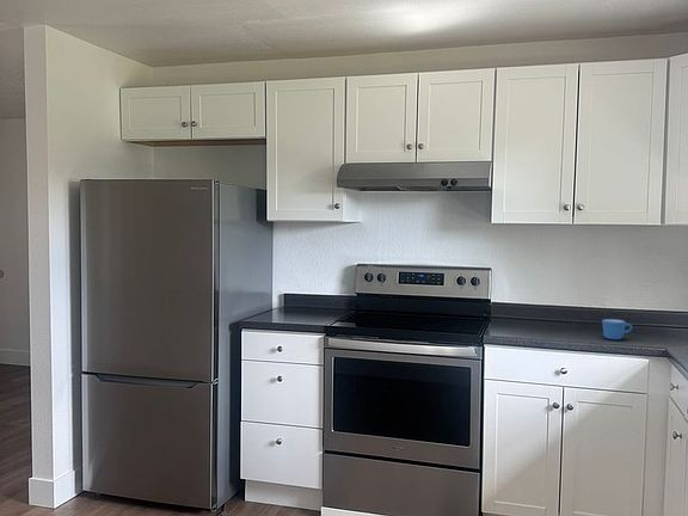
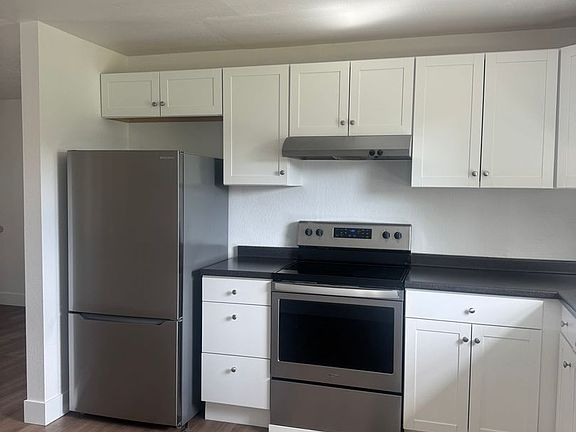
- mug (616, 330)
